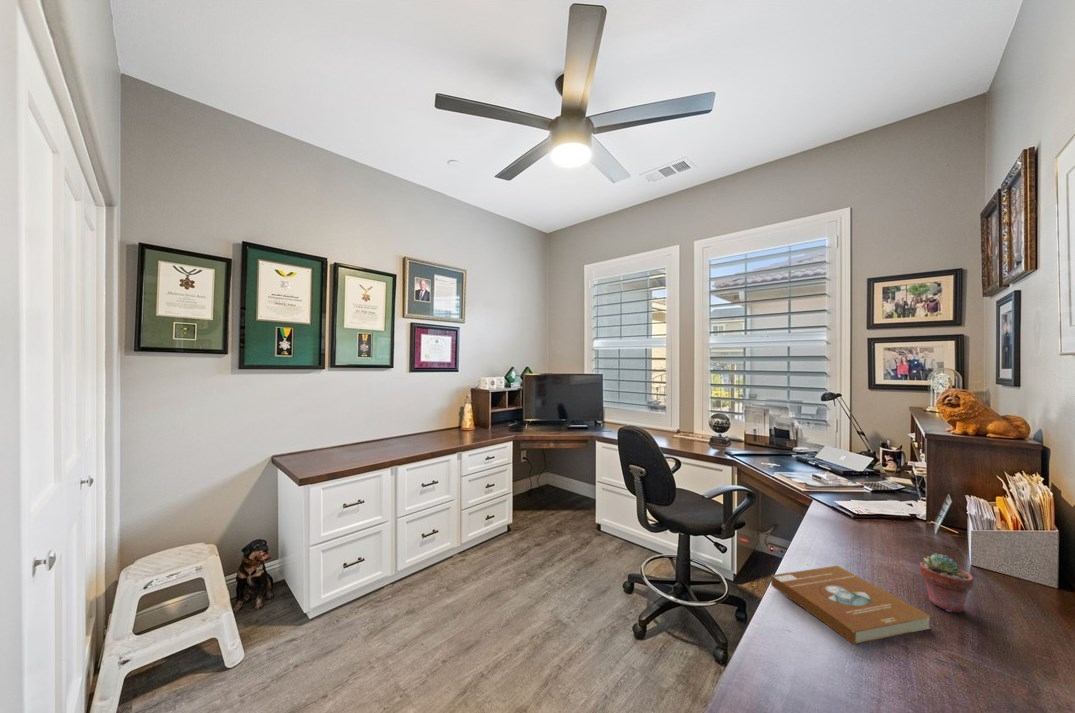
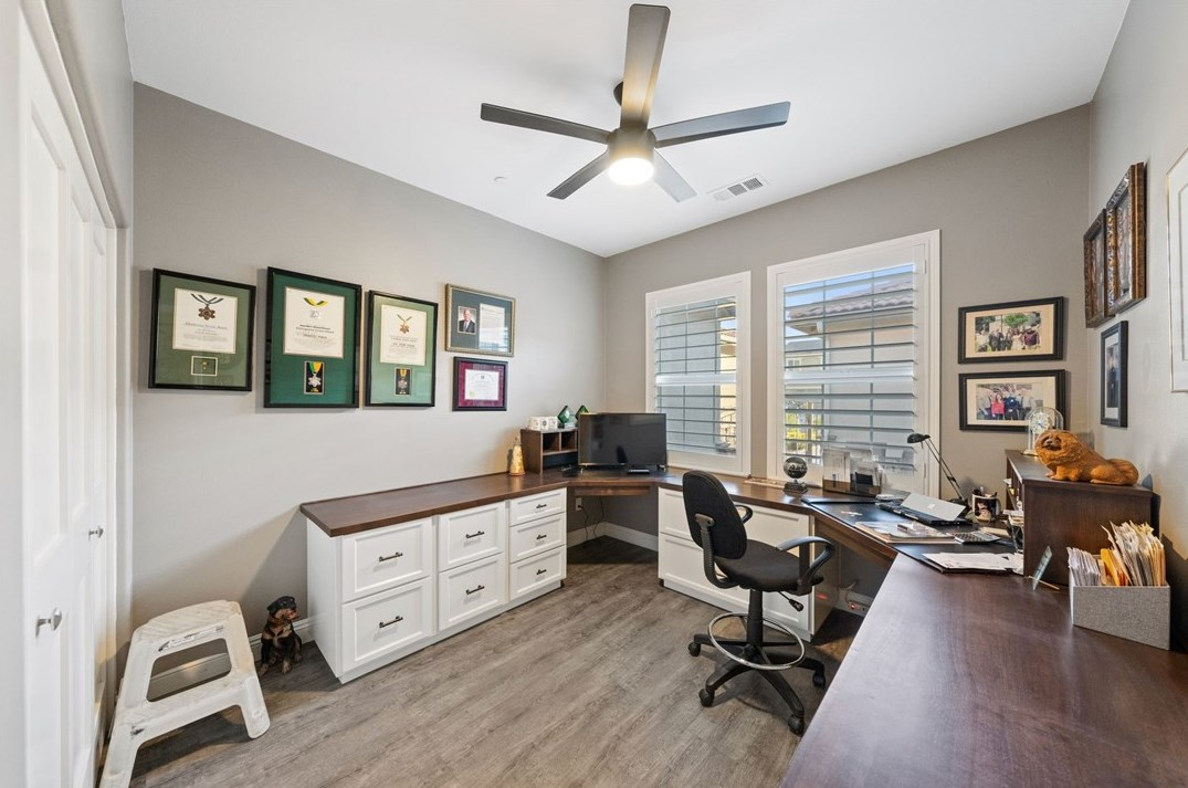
- potted succulent (945, 580)
- book (844, 599)
